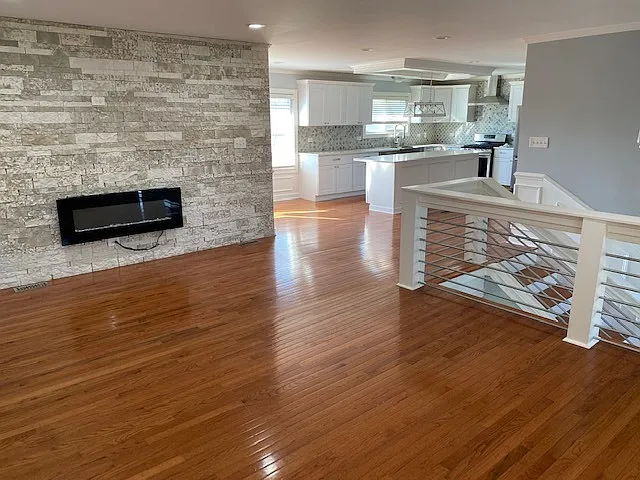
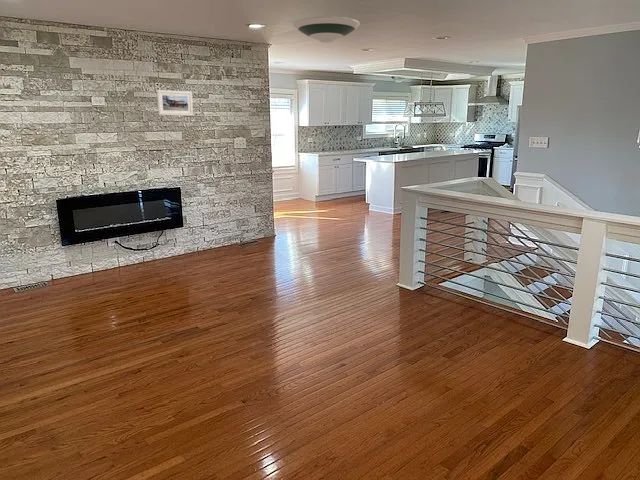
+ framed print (175, 103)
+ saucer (326, 33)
